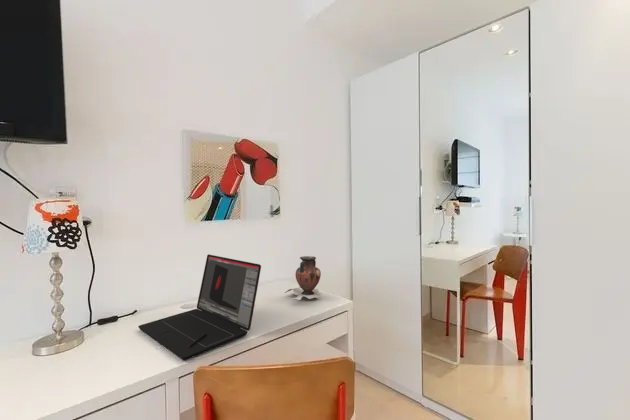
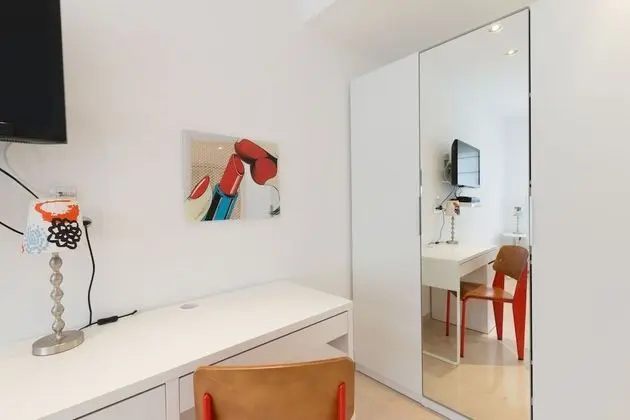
- laptop (199, 297)
- vase (304, 276)
